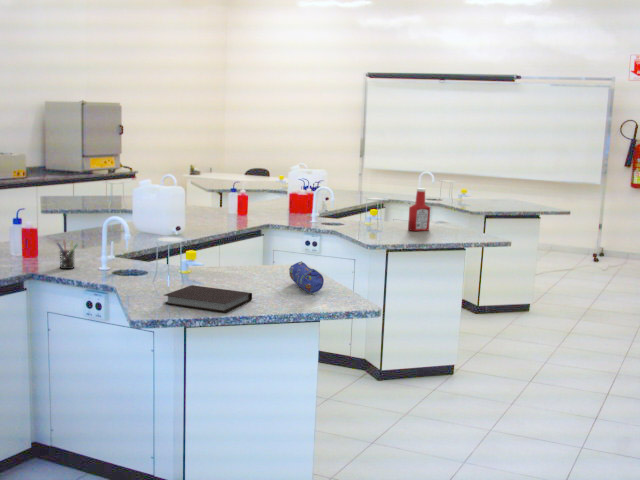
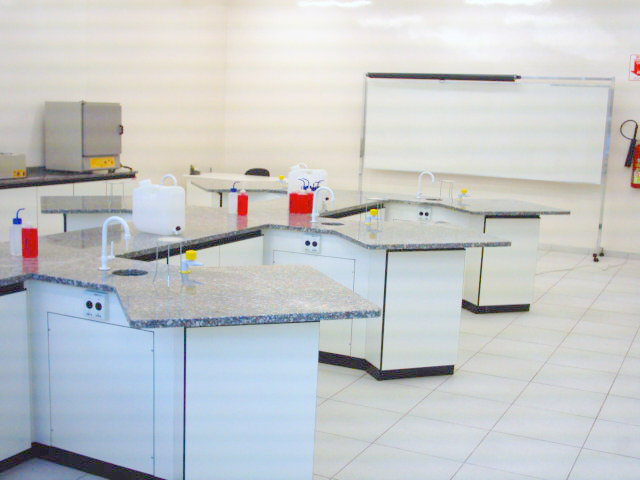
- soap bottle (419, 209)
- notebook (208, 297)
- pen holder (68, 254)
- pencil case (306, 276)
